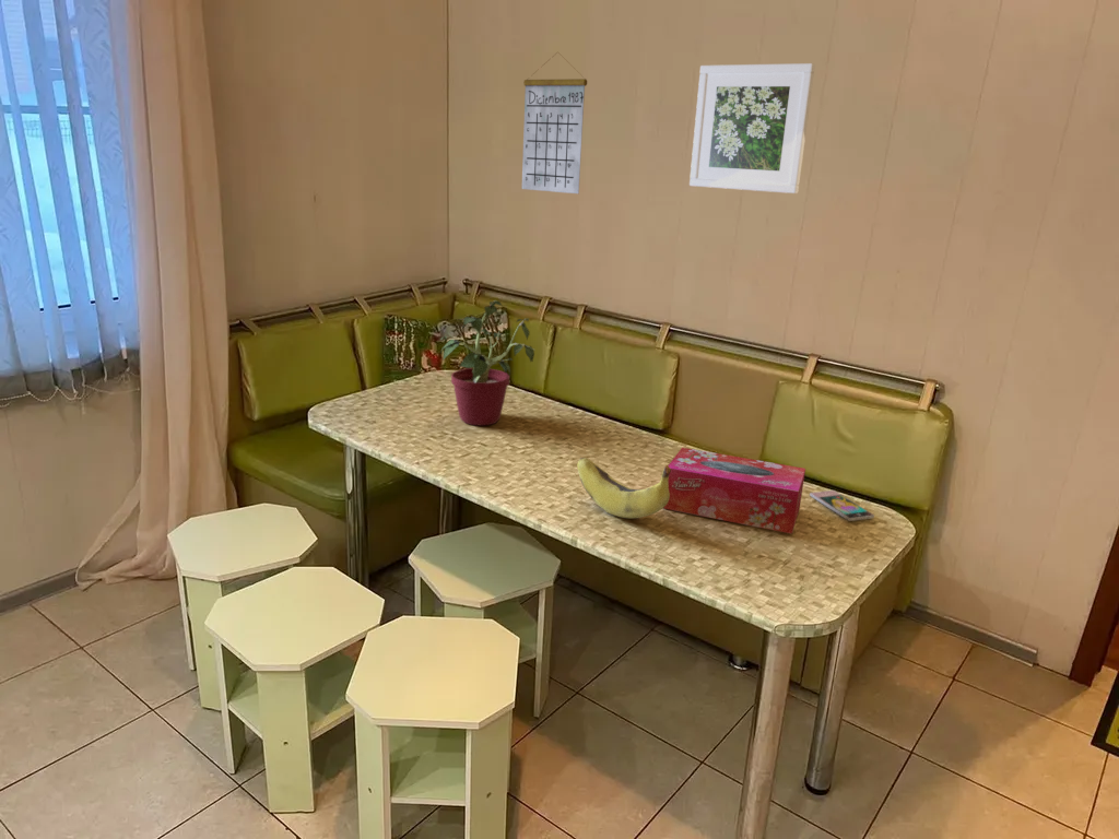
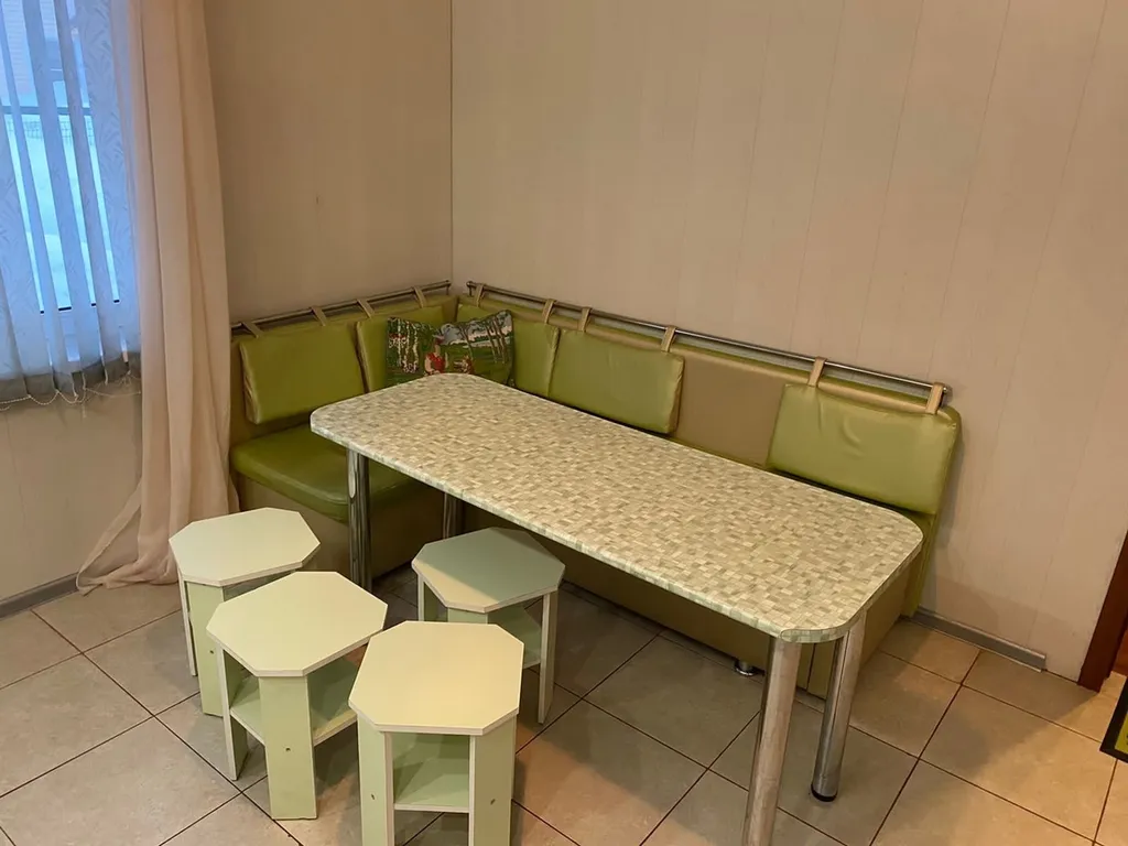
- smartphone (840, 505)
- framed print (747, 128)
- banana (620, 483)
- tissue box (733, 488)
- potted plant (494, 364)
- calendar (553, 122)
